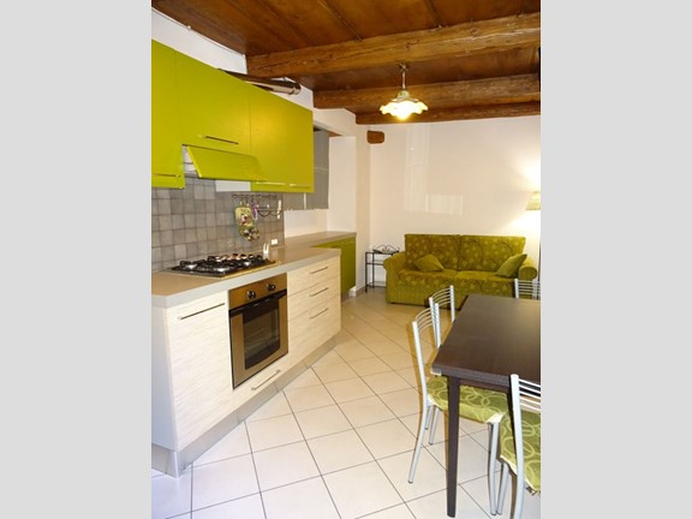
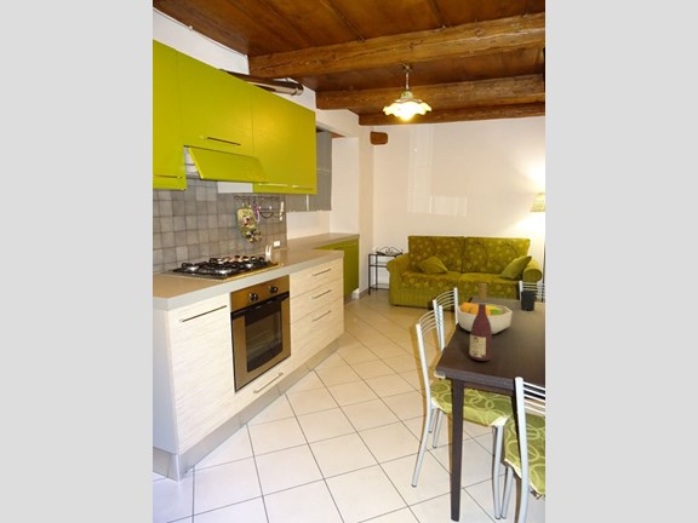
+ wine bottle (481, 321)
+ mug (524, 300)
+ fruit bowl (486, 314)
